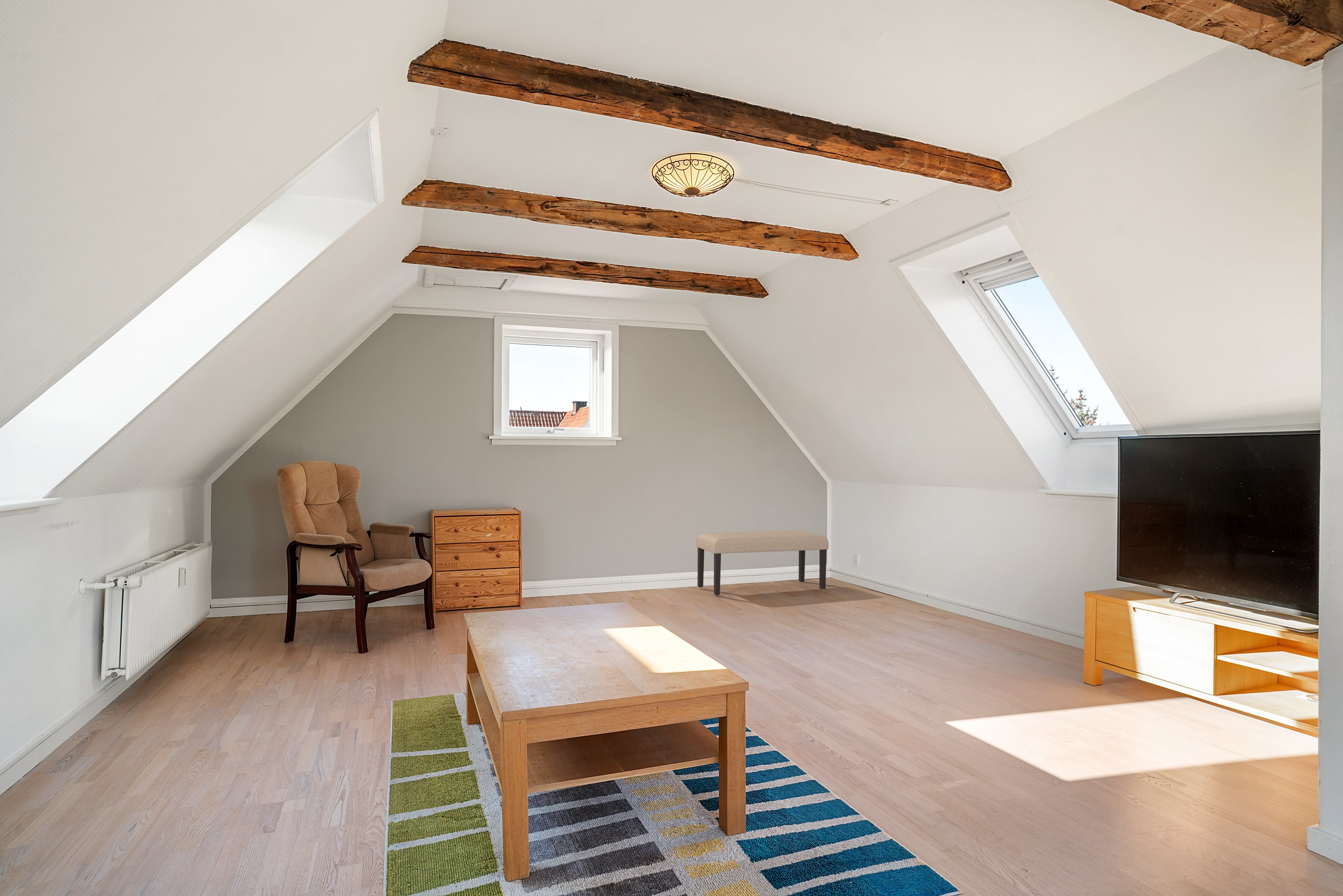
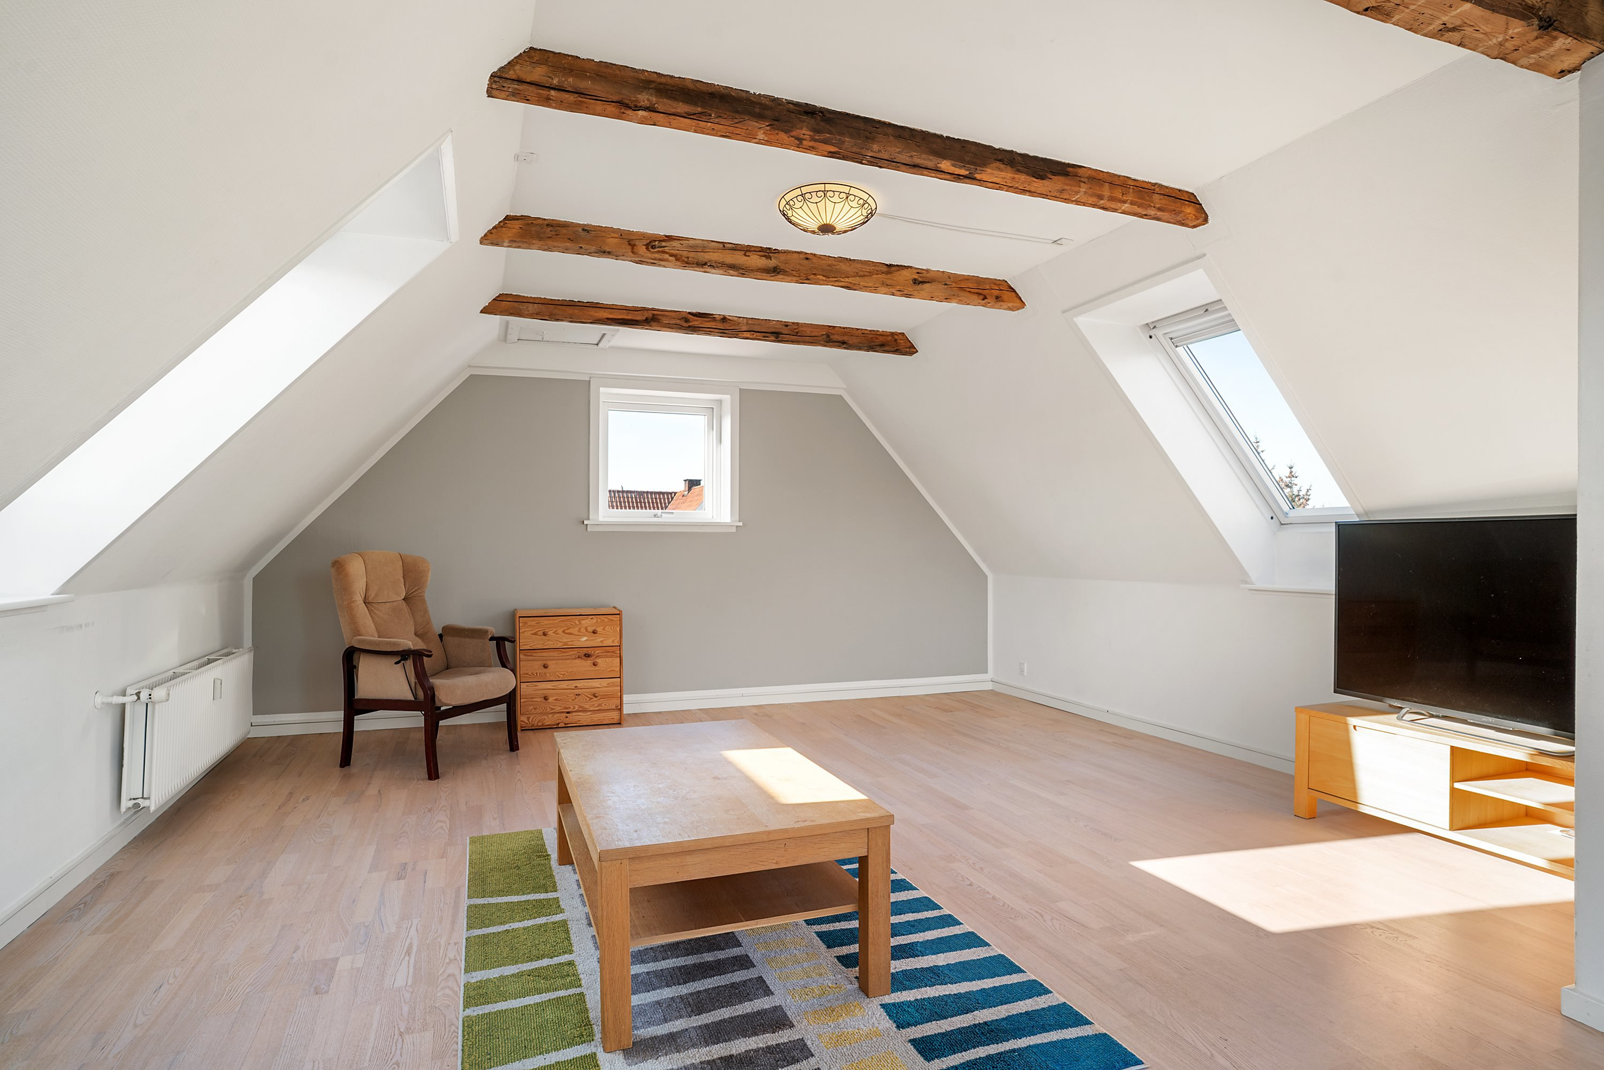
- bench (762, 551)
